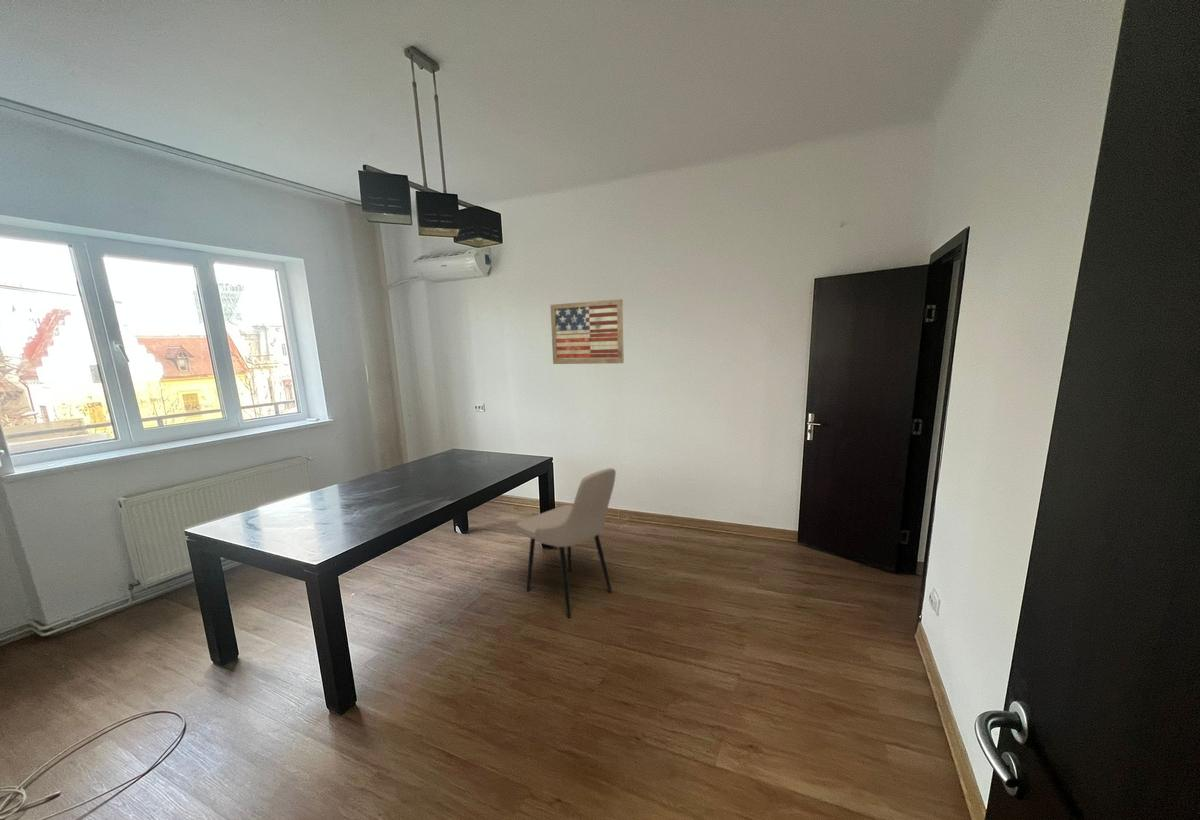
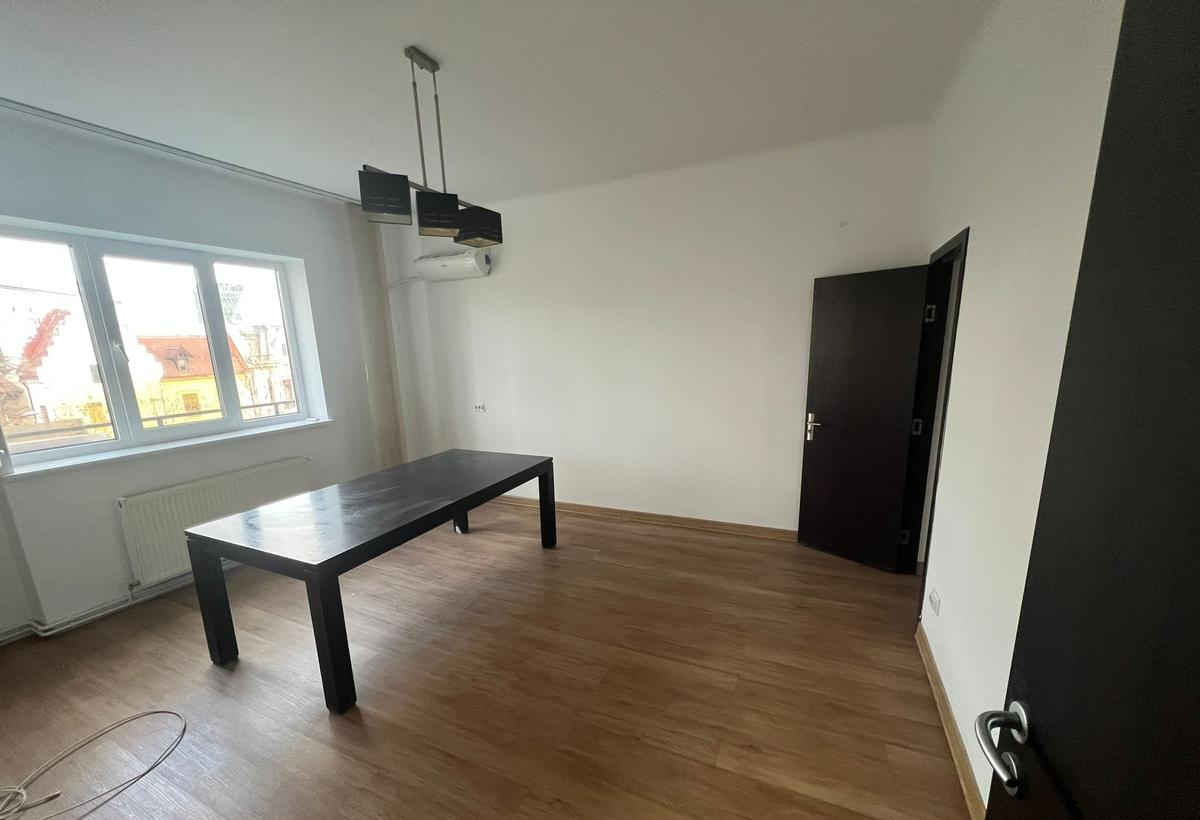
- wall art (586, 333)
- dining chair (570, 529)
